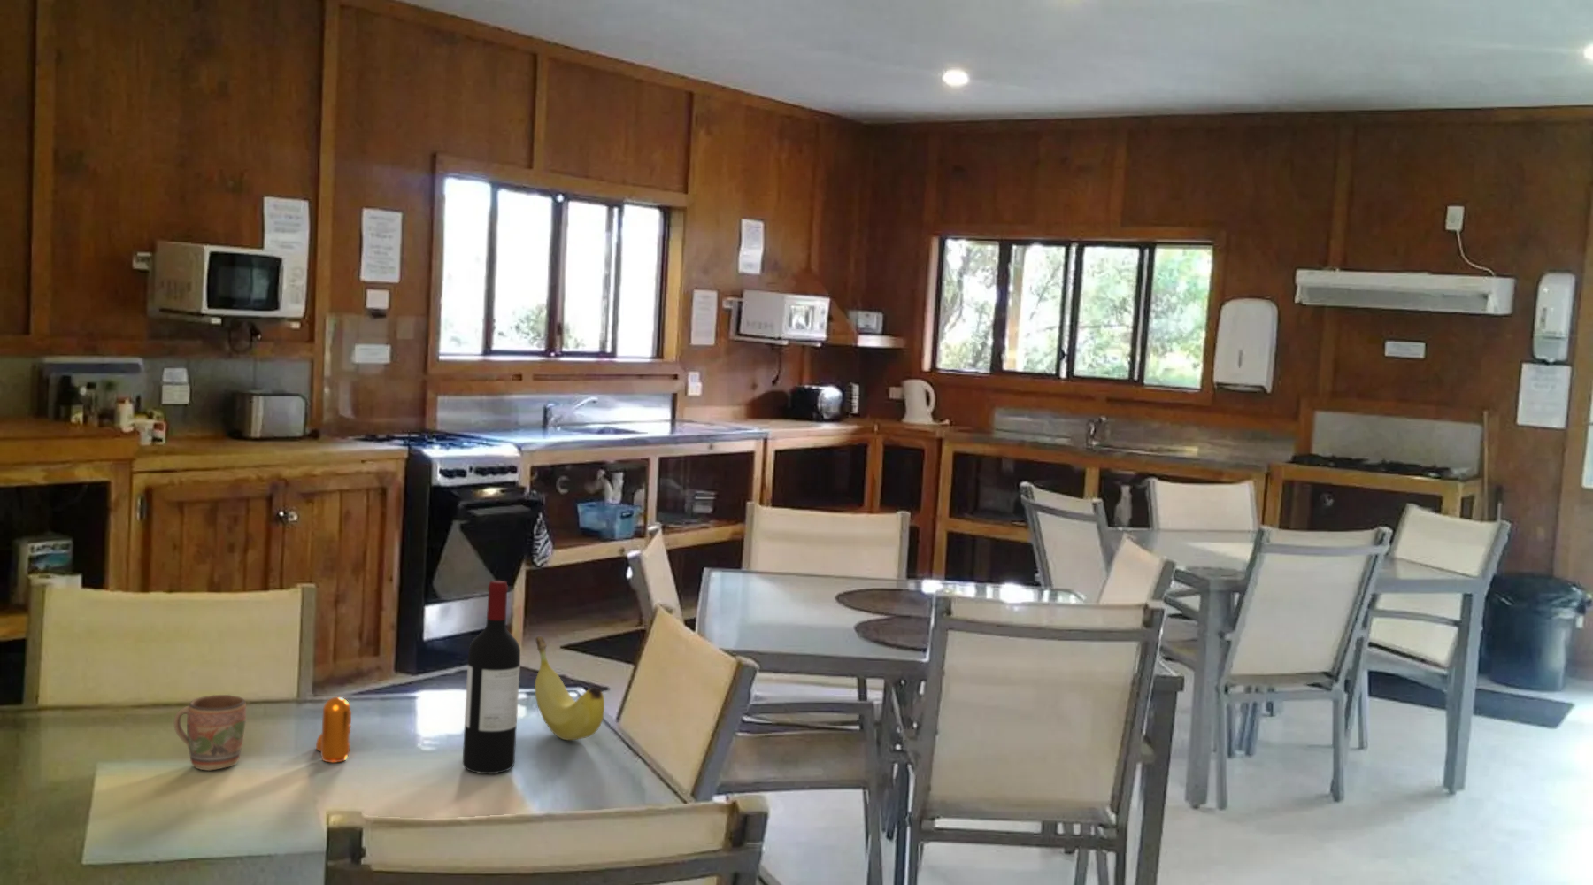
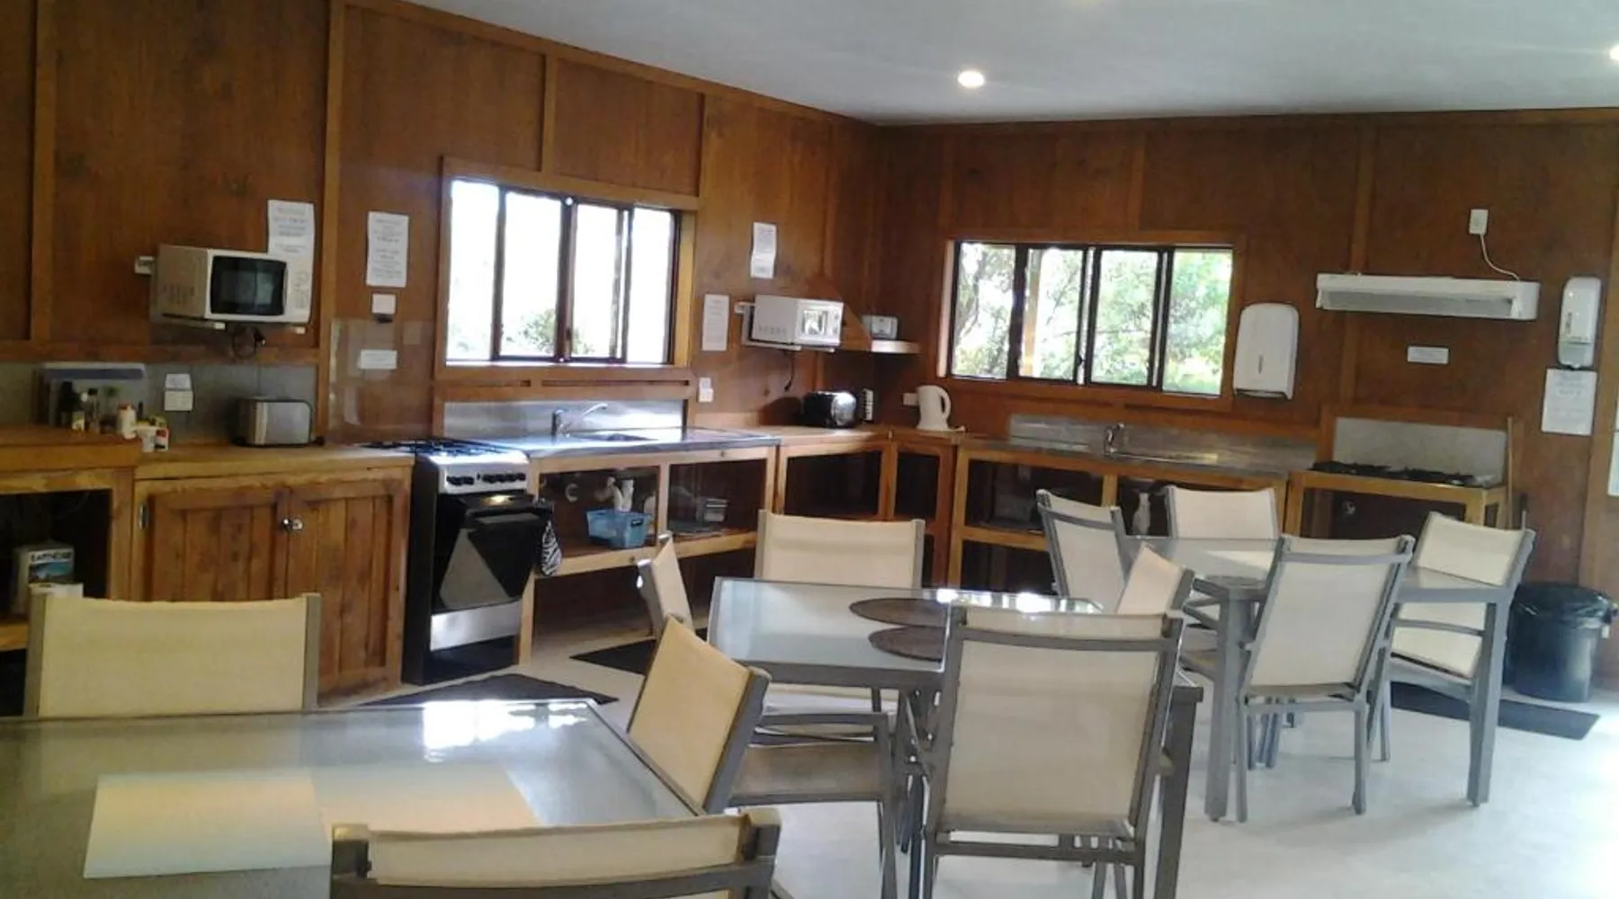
- wine bottle (493, 675)
- pepper shaker (333, 723)
- mug (212, 731)
- banana (568, 693)
